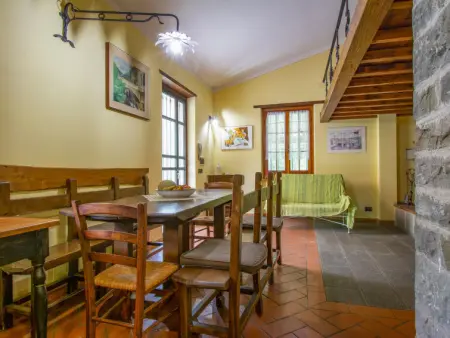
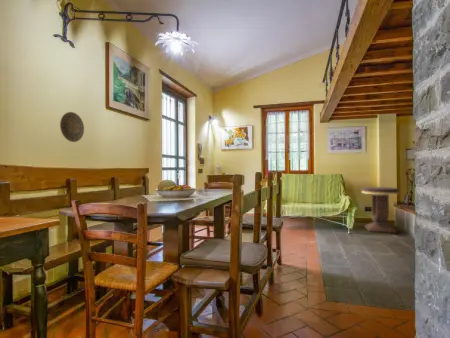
+ side table (379, 208)
+ decorative plate (73, 127)
